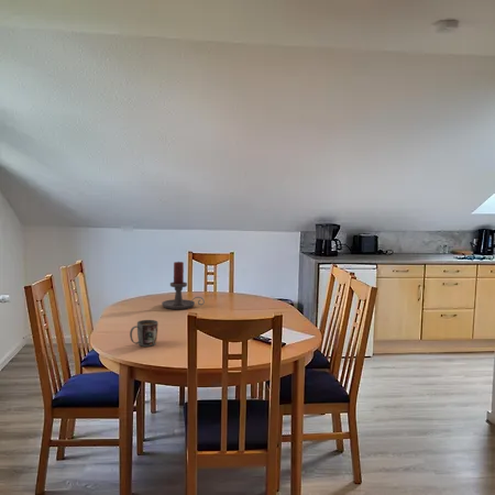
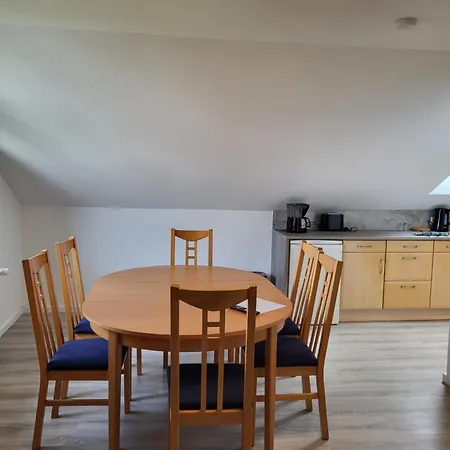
- mug (143, 333)
- candle holder (183, 284)
